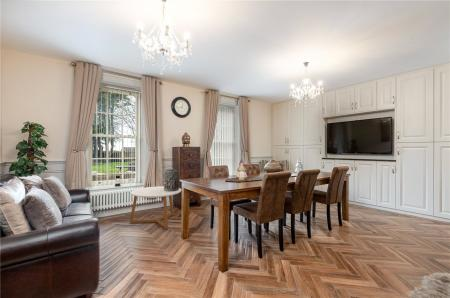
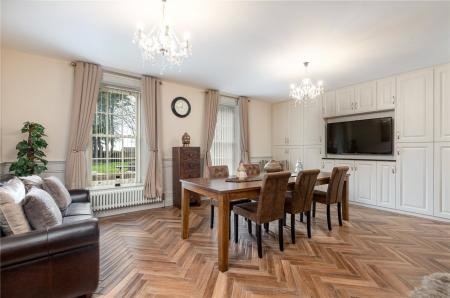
- coffee table (163, 204)
- decorative urn (171, 179)
